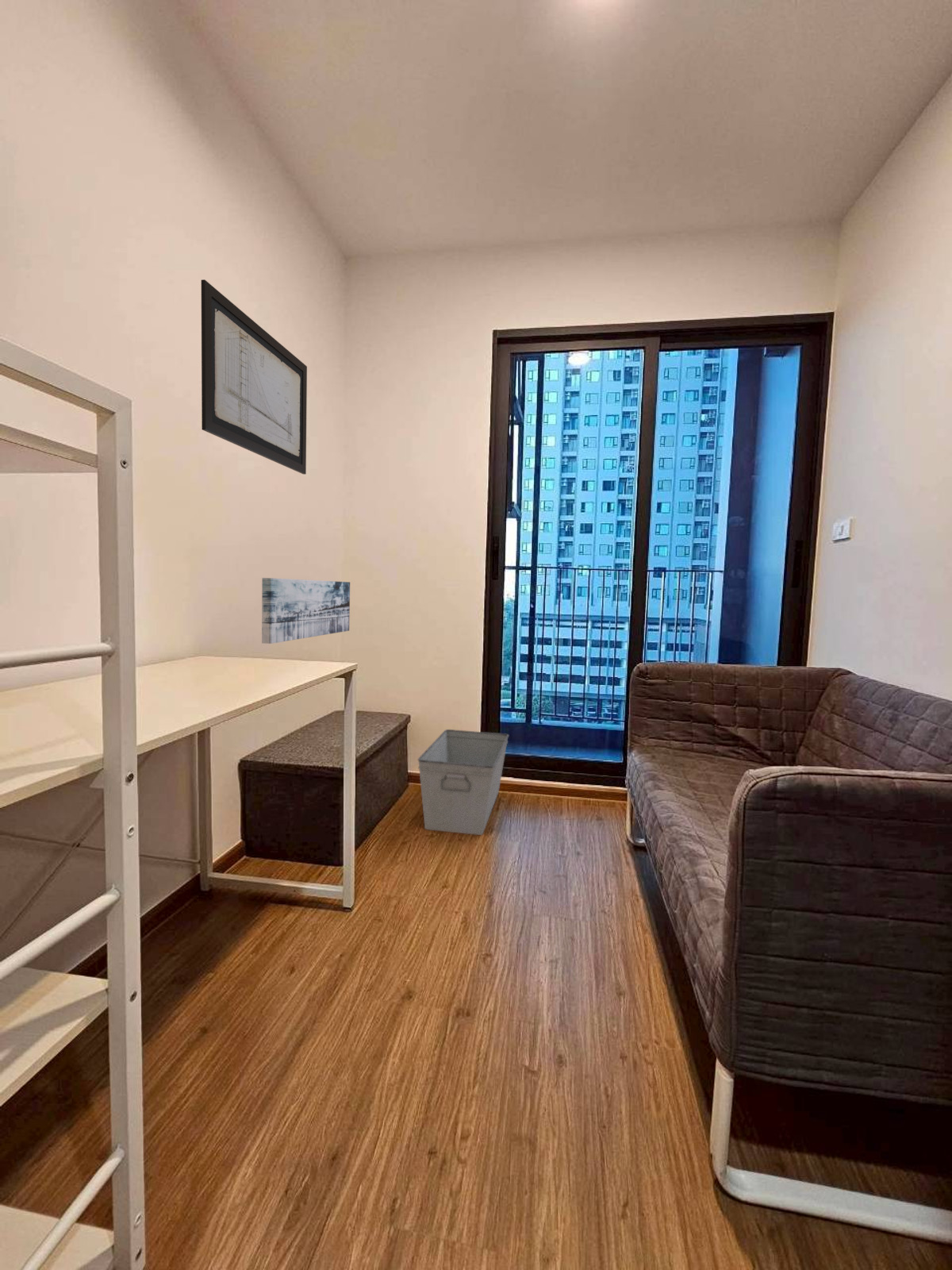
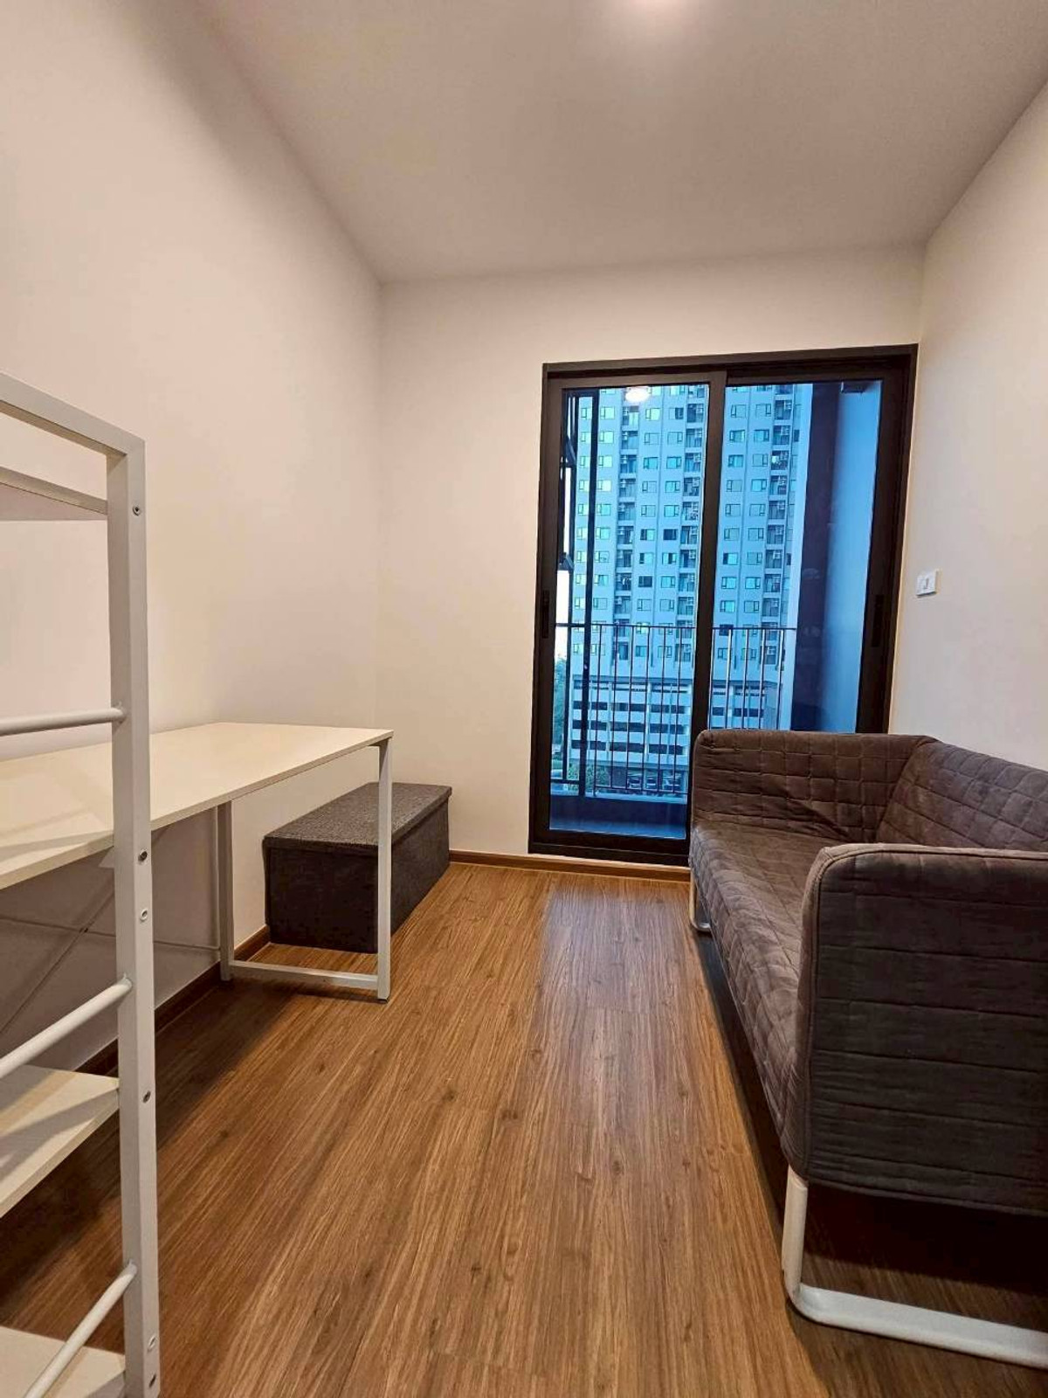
- wall art (262, 393)
- storage bin (466, 777)
- wall art (312, 608)
